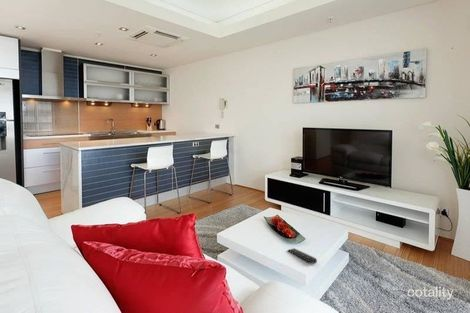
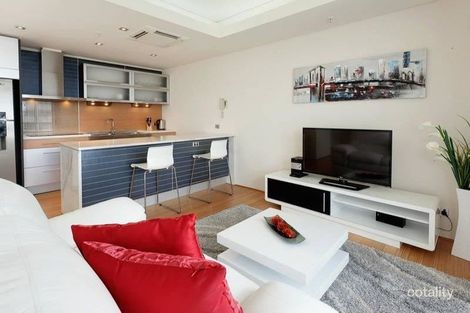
- remote control (301, 255)
